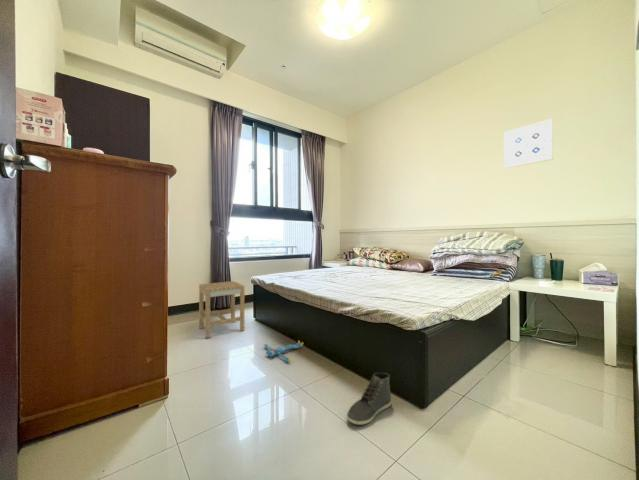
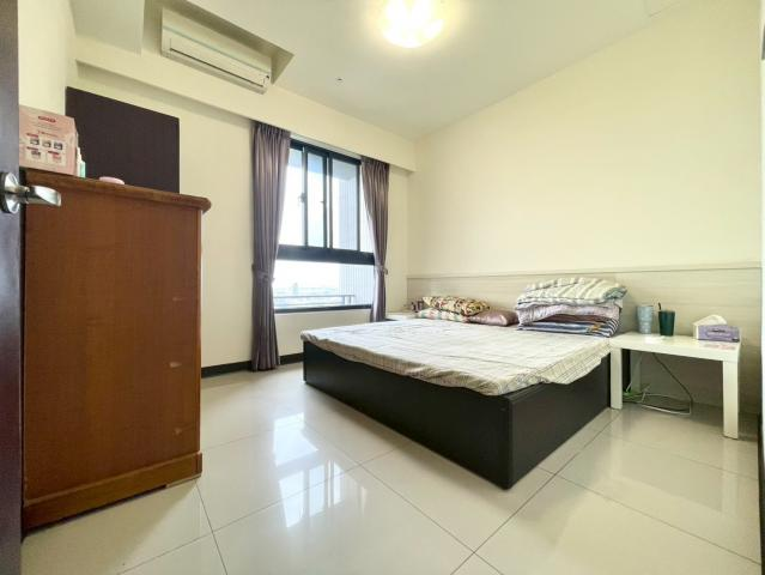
- stool (221, 311)
- plush toy (285, 348)
- wall art (527, 144)
- sneaker (368, 395)
